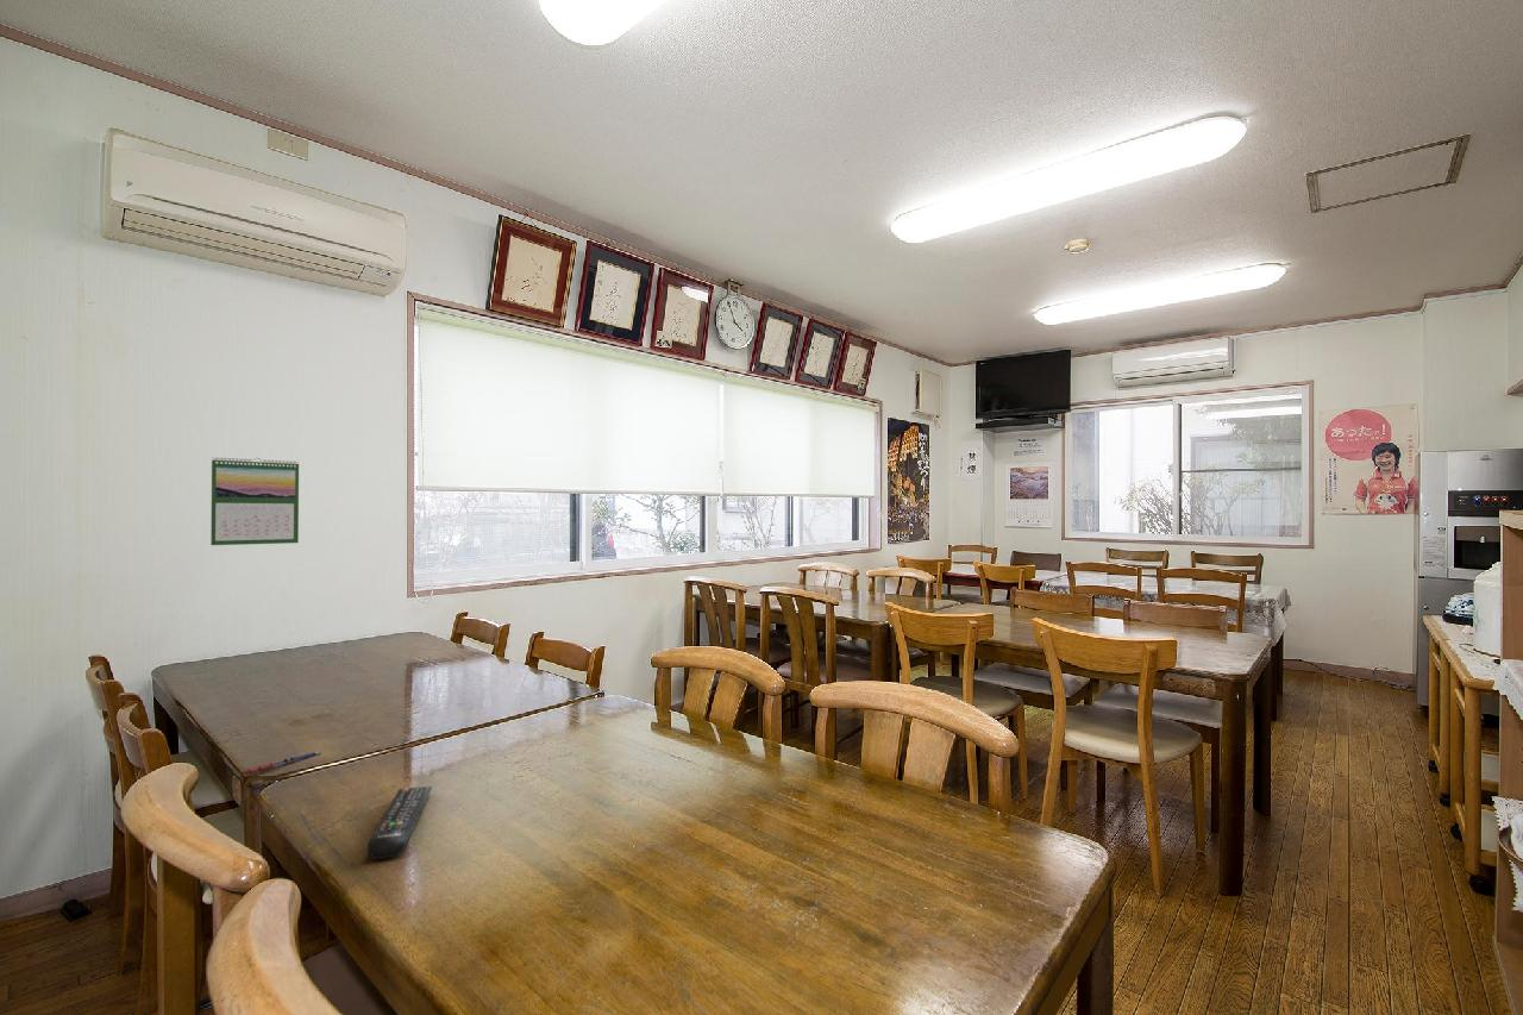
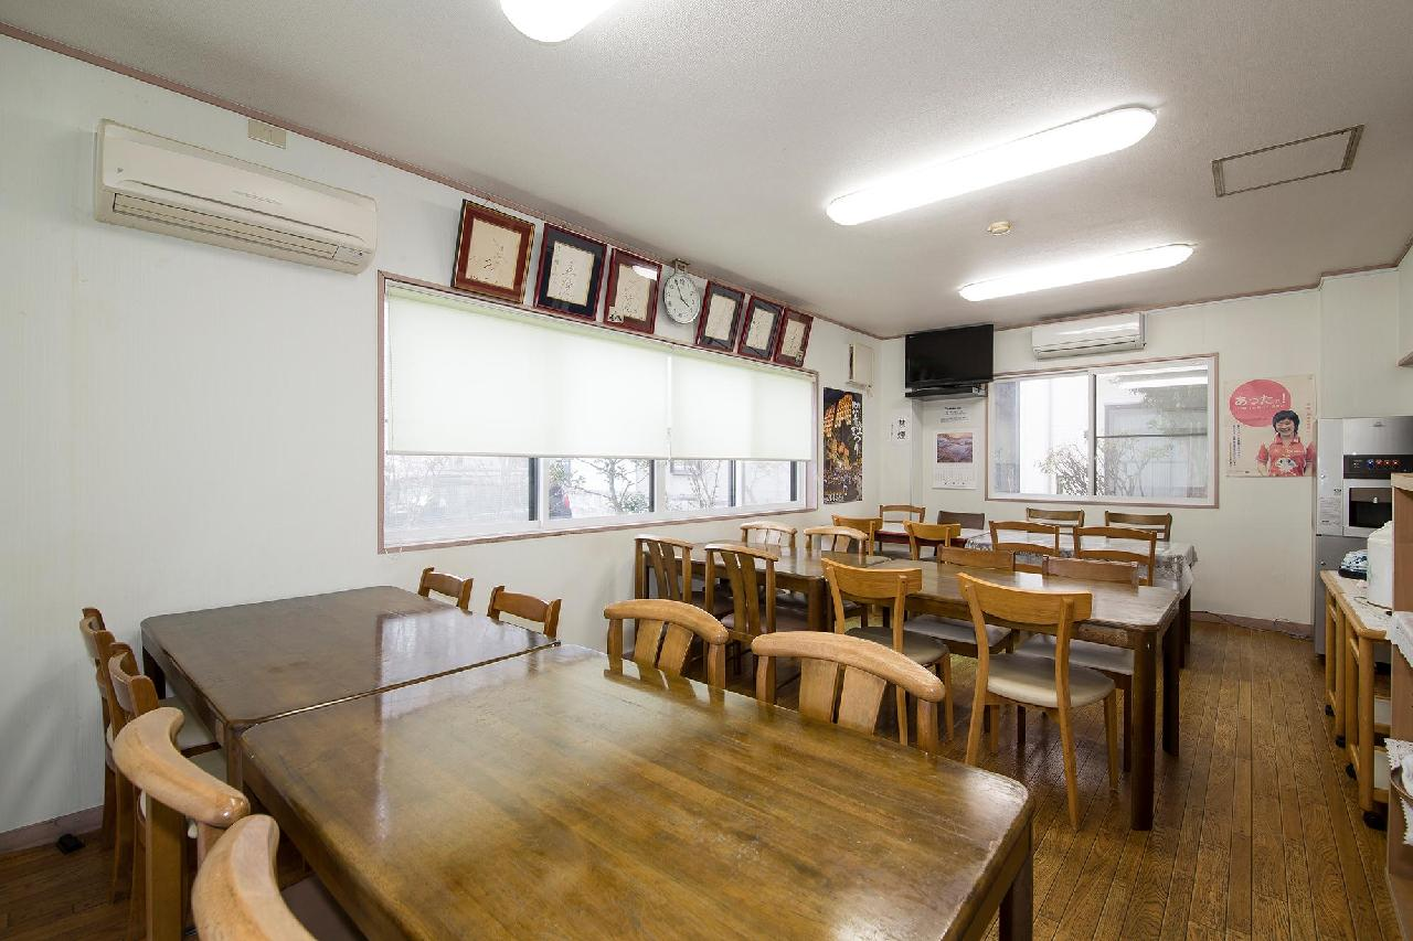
- calendar (256, 501)
- pen (283, 760)
- remote control (402, 816)
